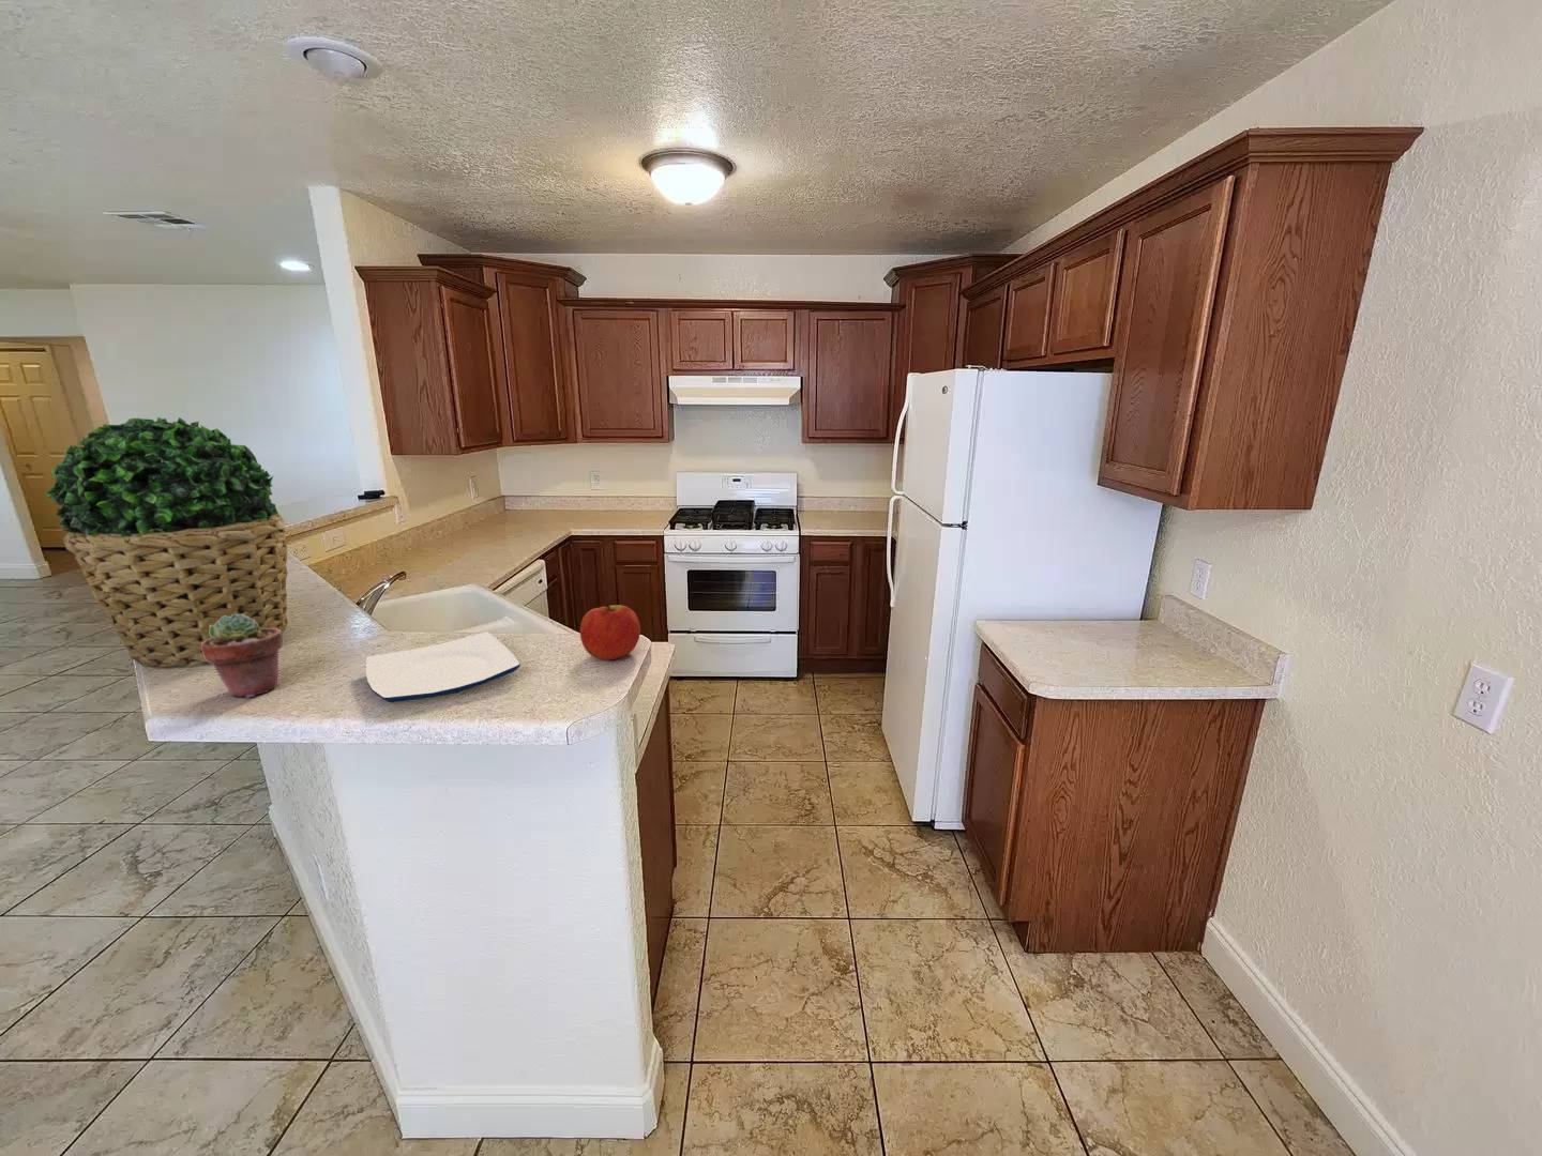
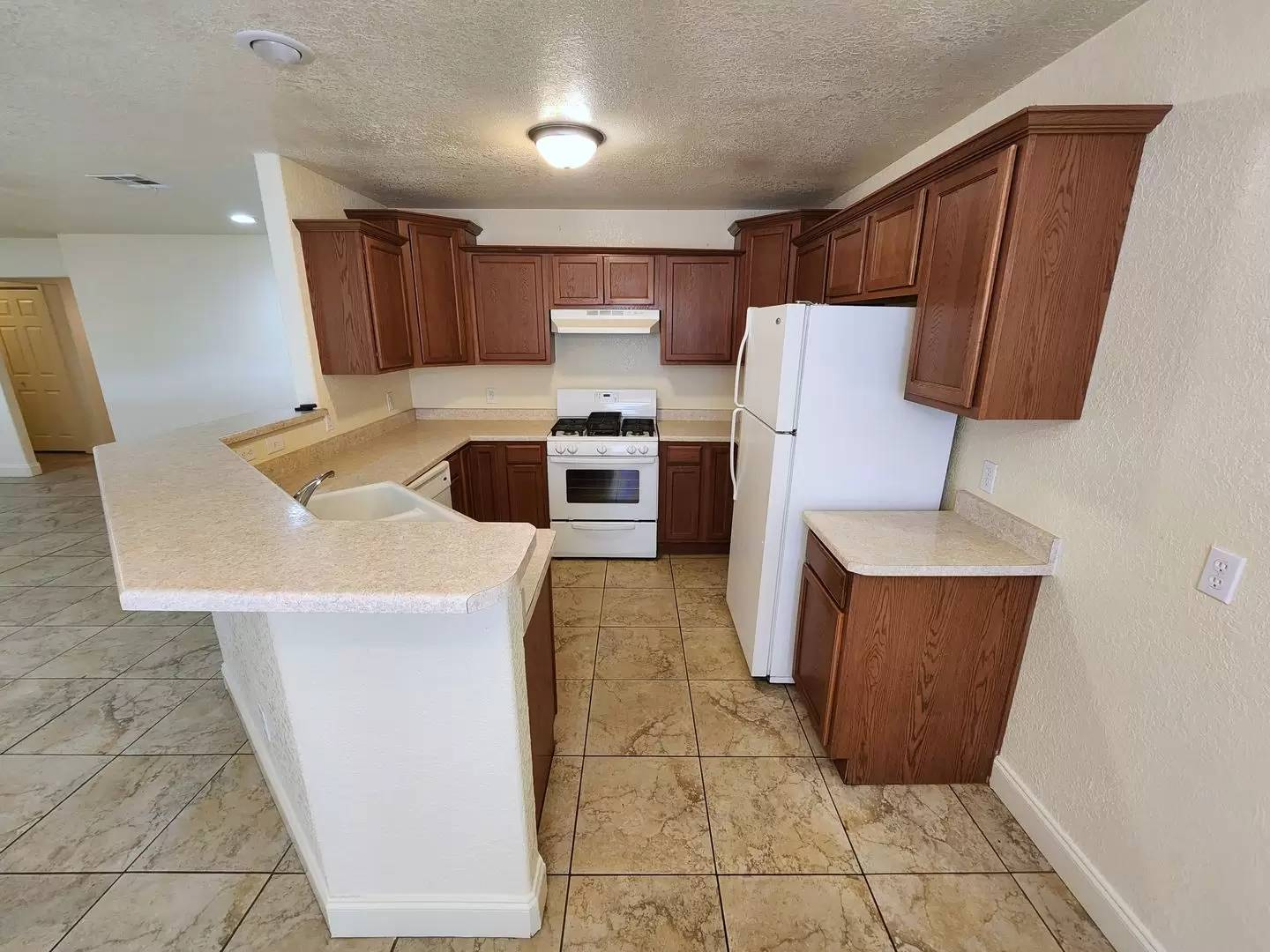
- potted plant (185, 538)
- plate (443, 668)
- apple (610, 628)
- potted succulent (245, 652)
